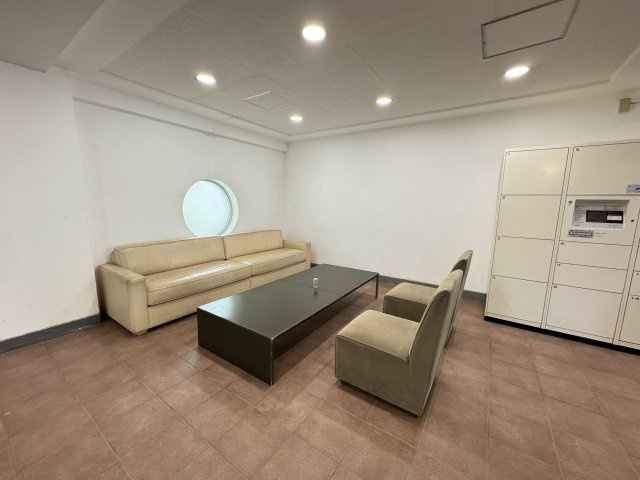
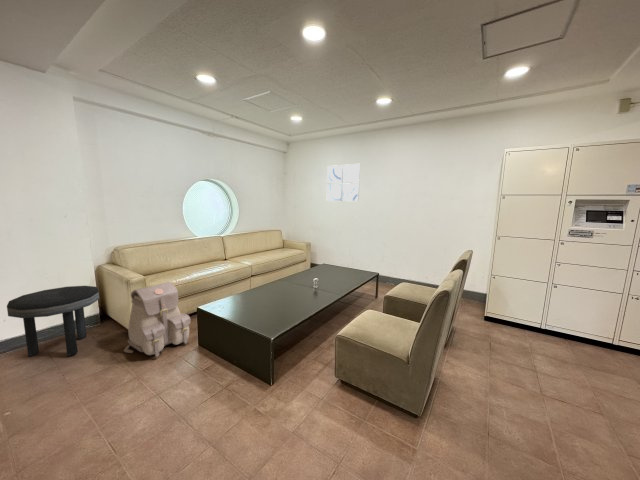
+ wall art (342, 182)
+ side table (63, 322)
+ backpack (156, 315)
